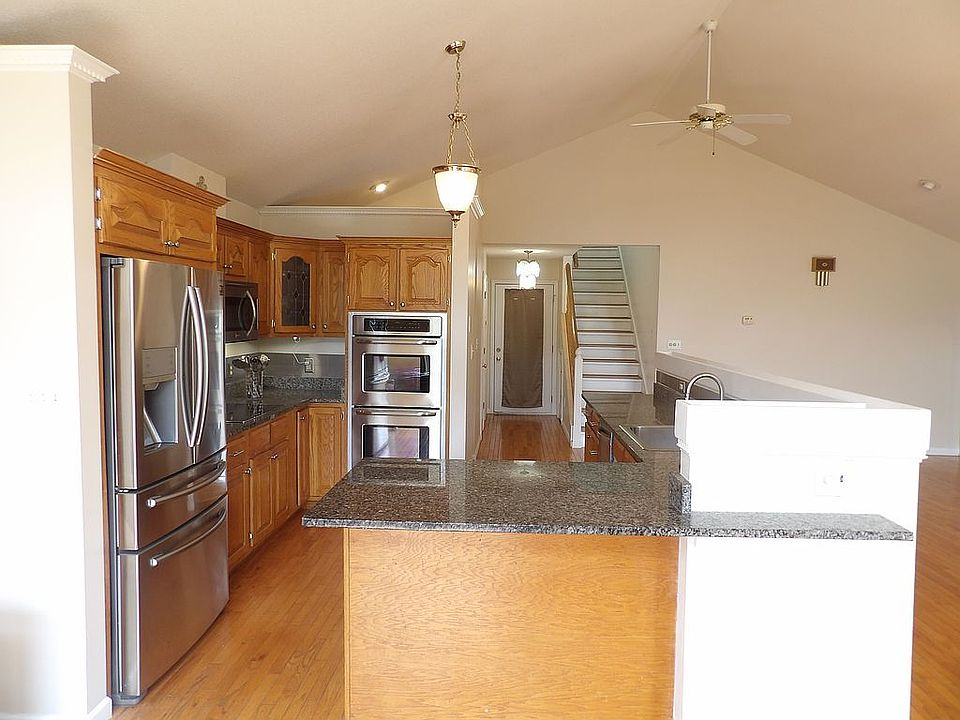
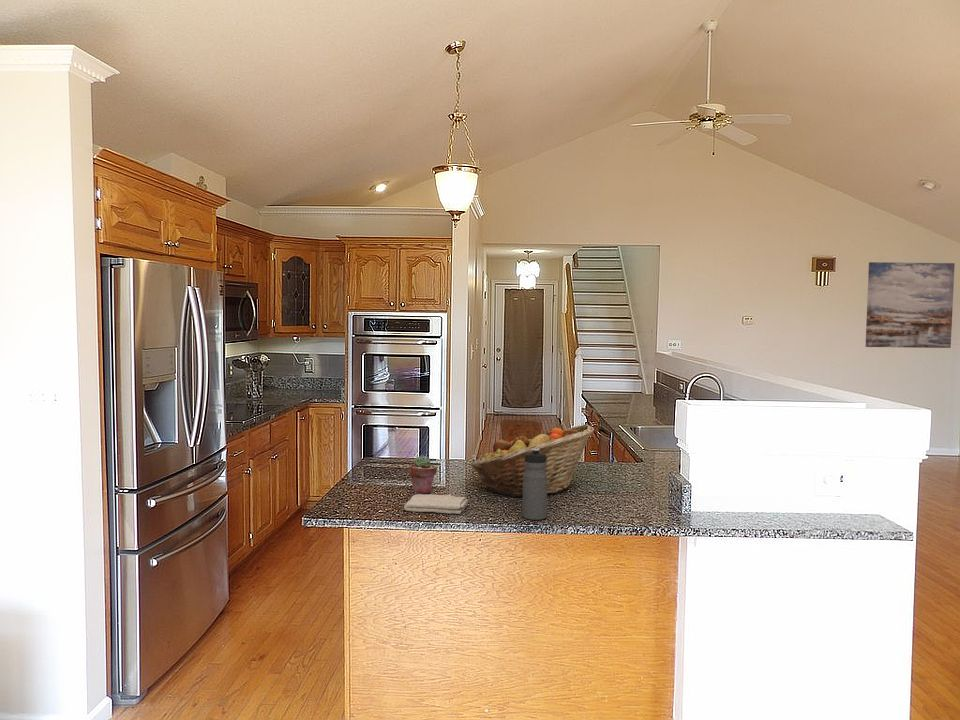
+ water bottle (535, 482)
+ washcloth (436, 503)
+ wall art (909, 305)
+ fruit basket (531, 451)
+ potted succulent (422, 473)
